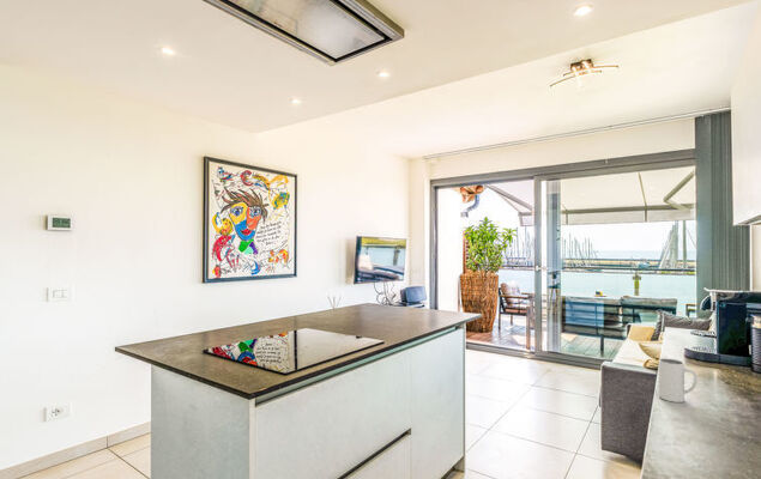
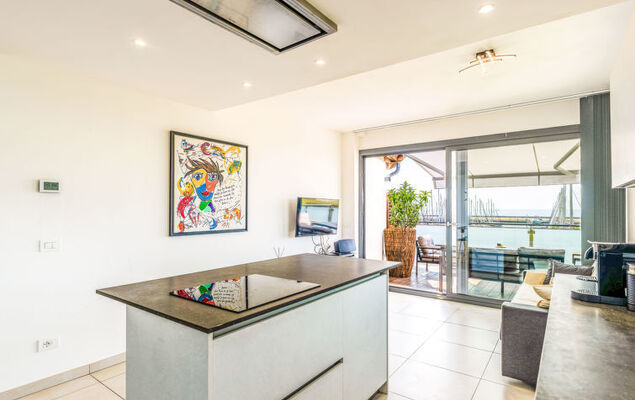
- mug (677, 381)
